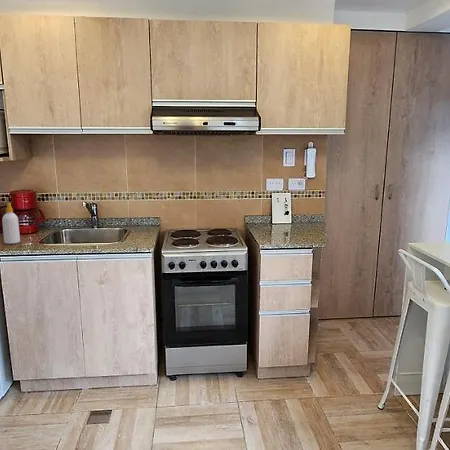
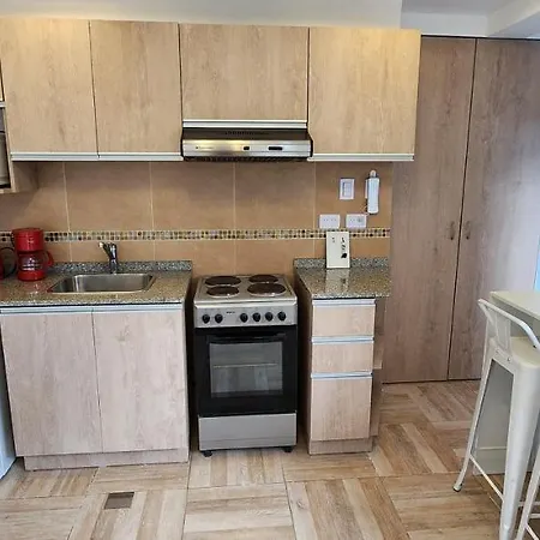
- soap bottle (10, 222)
